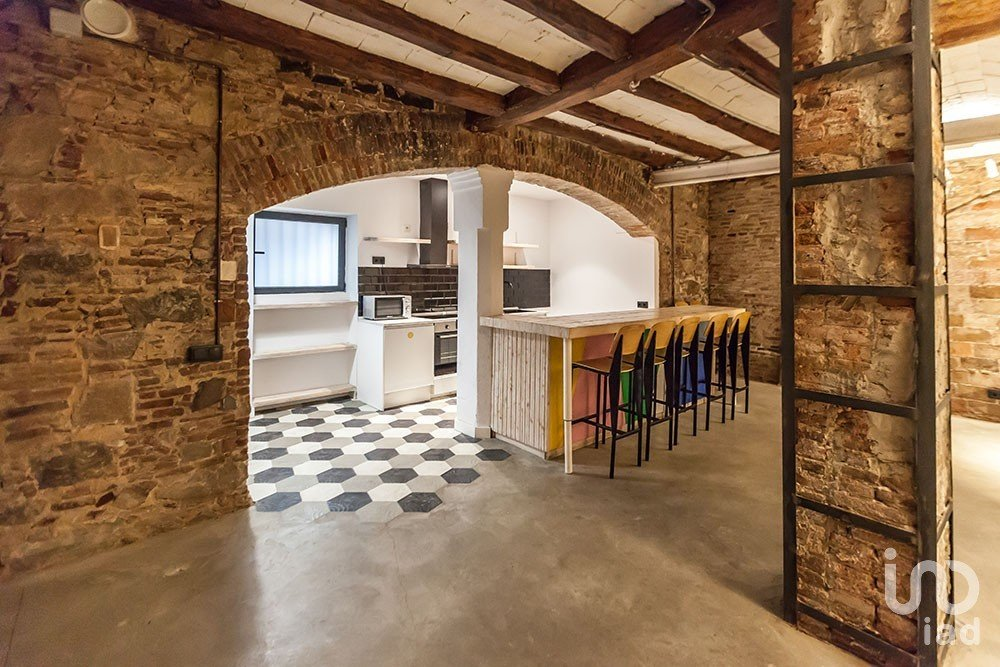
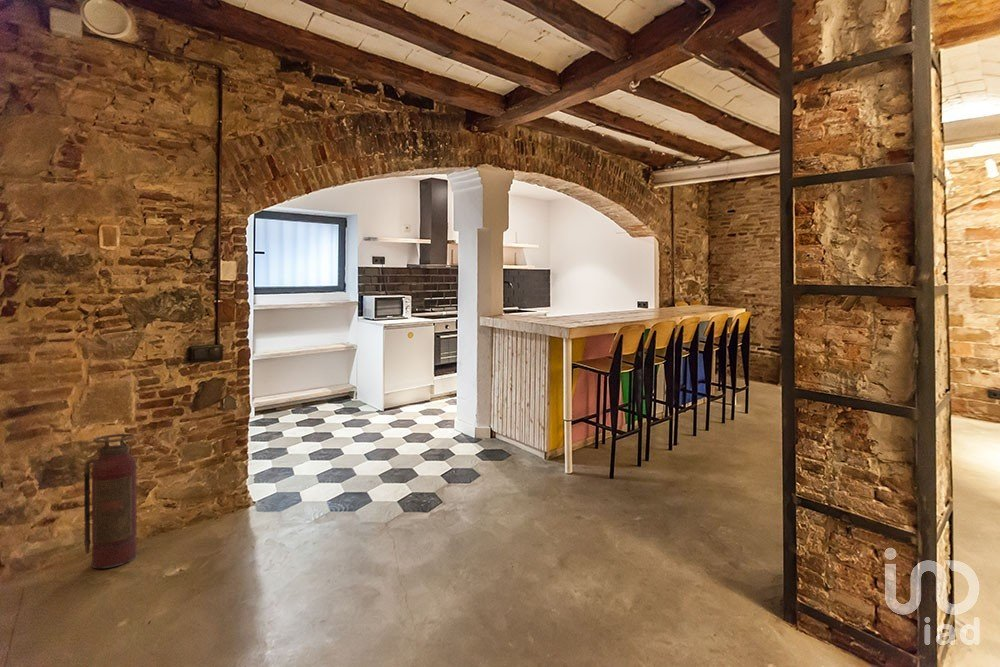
+ fire extinguisher (111, 498)
